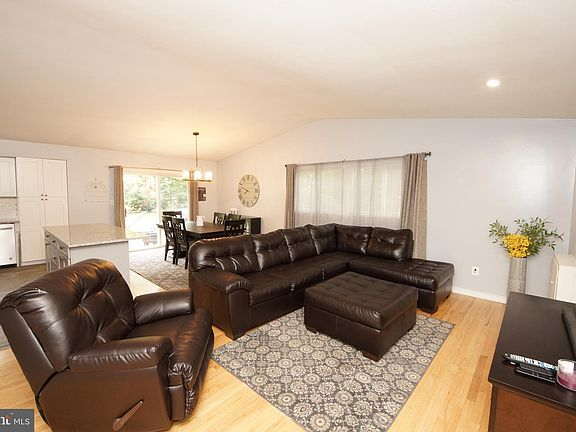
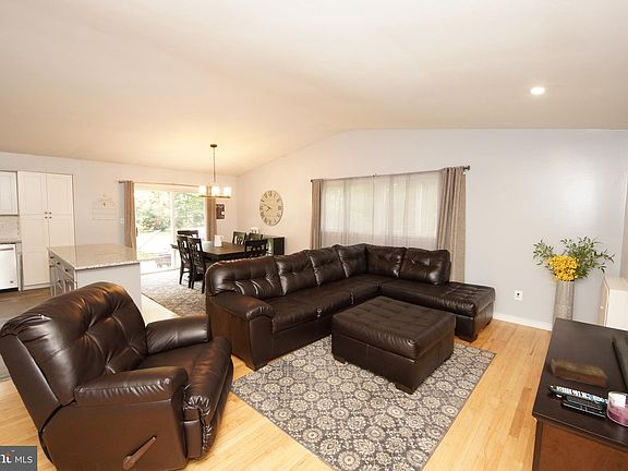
+ book (576, 371)
